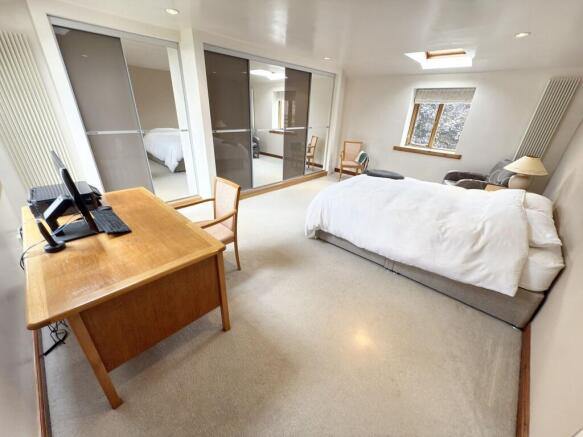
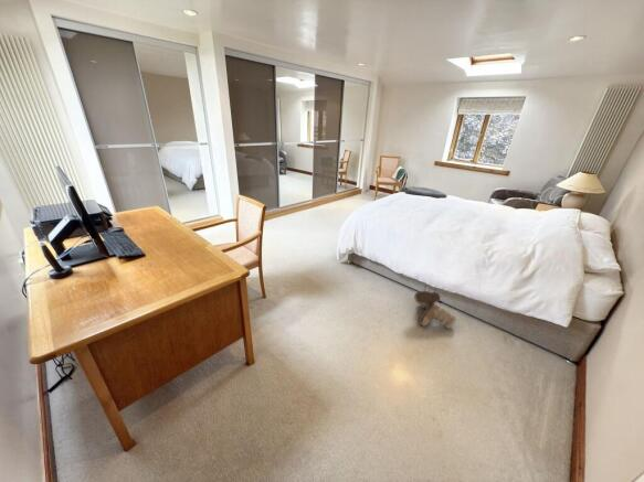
+ boots (434, 308)
